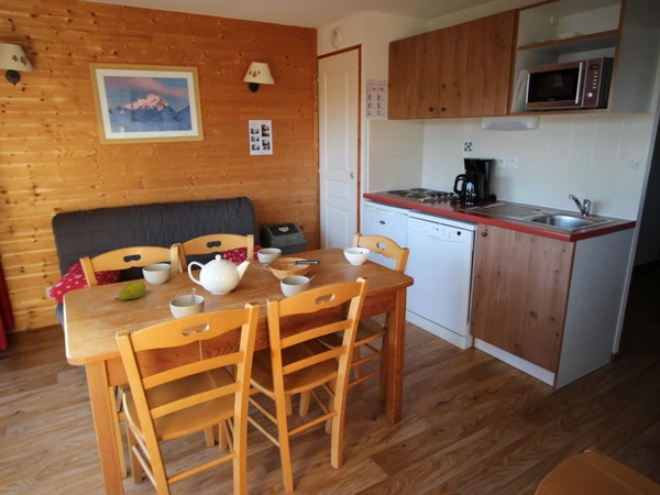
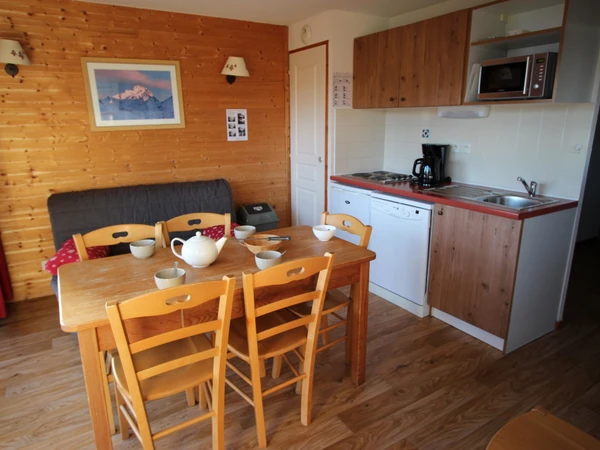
- fruit (130, 289)
